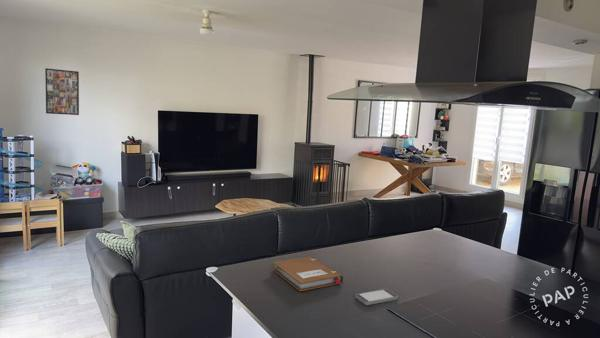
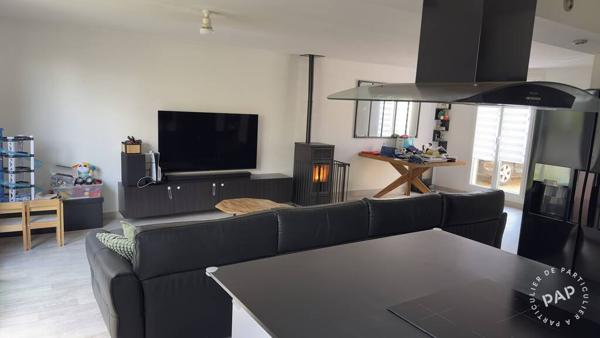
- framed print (62, 92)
- smartphone (376, 296)
- notebook (307, 272)
